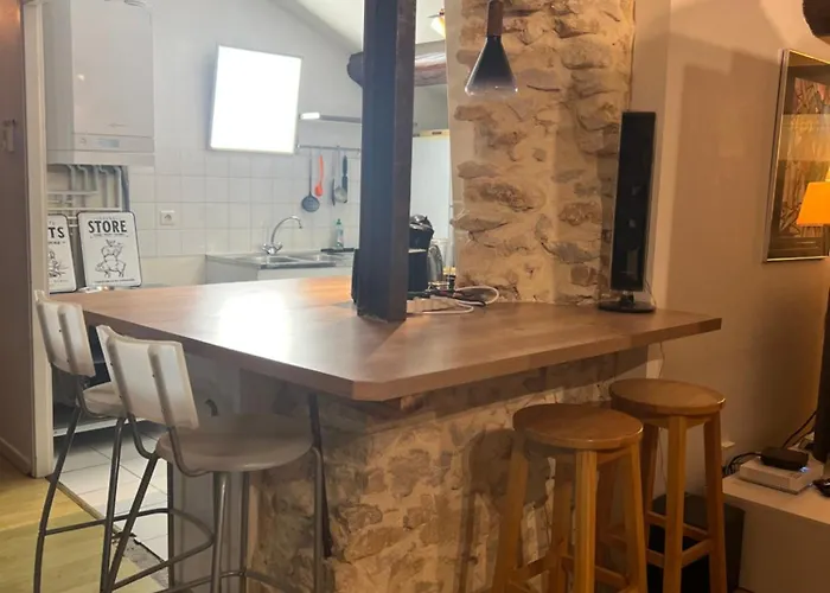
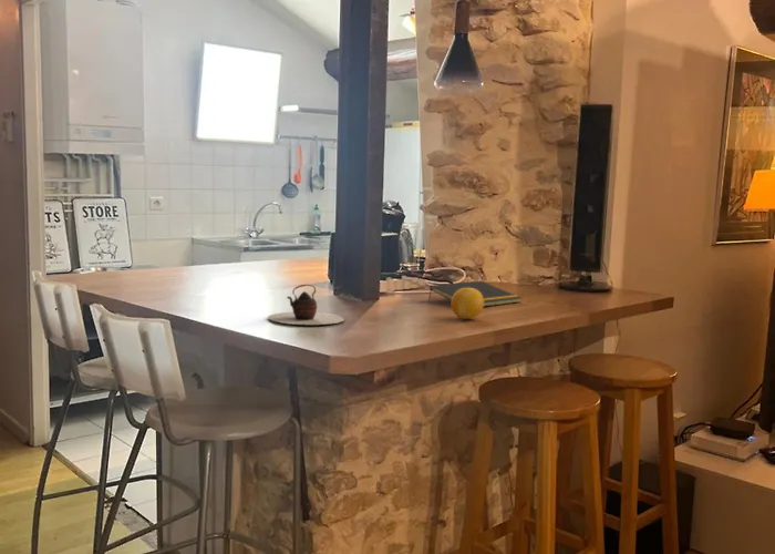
+ fruit (467, 302)
+ teapot (306, 300)
+ notepad (478, 290)
